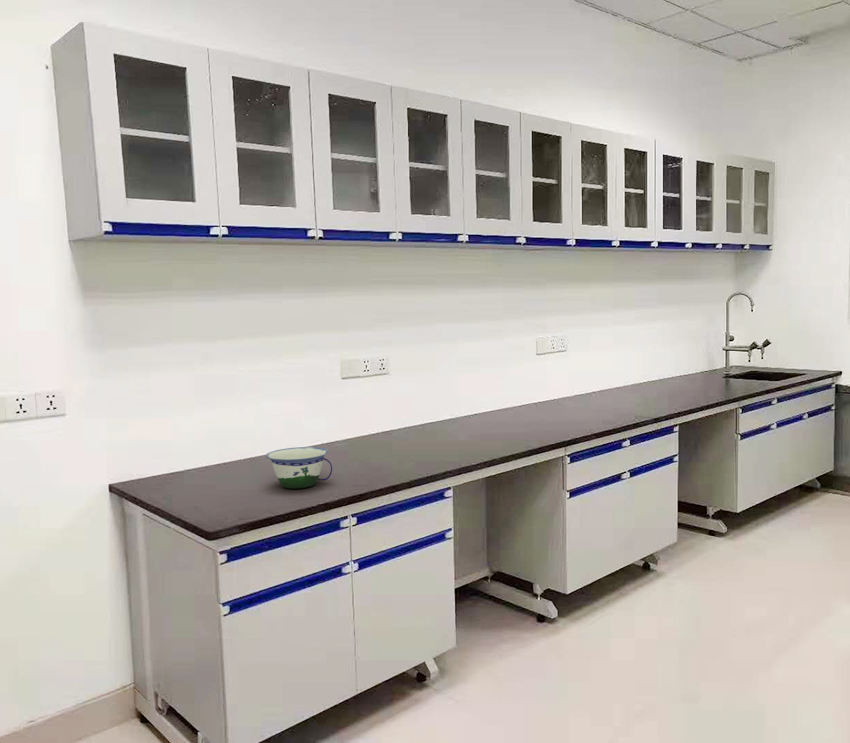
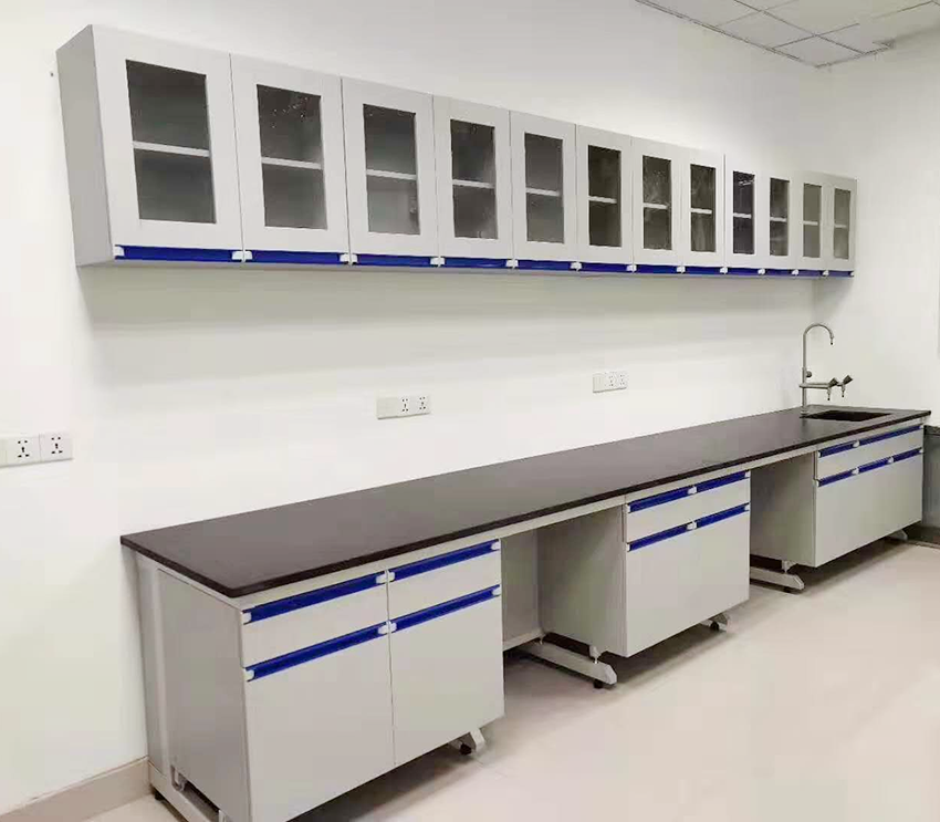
- bowl (299, 469)
